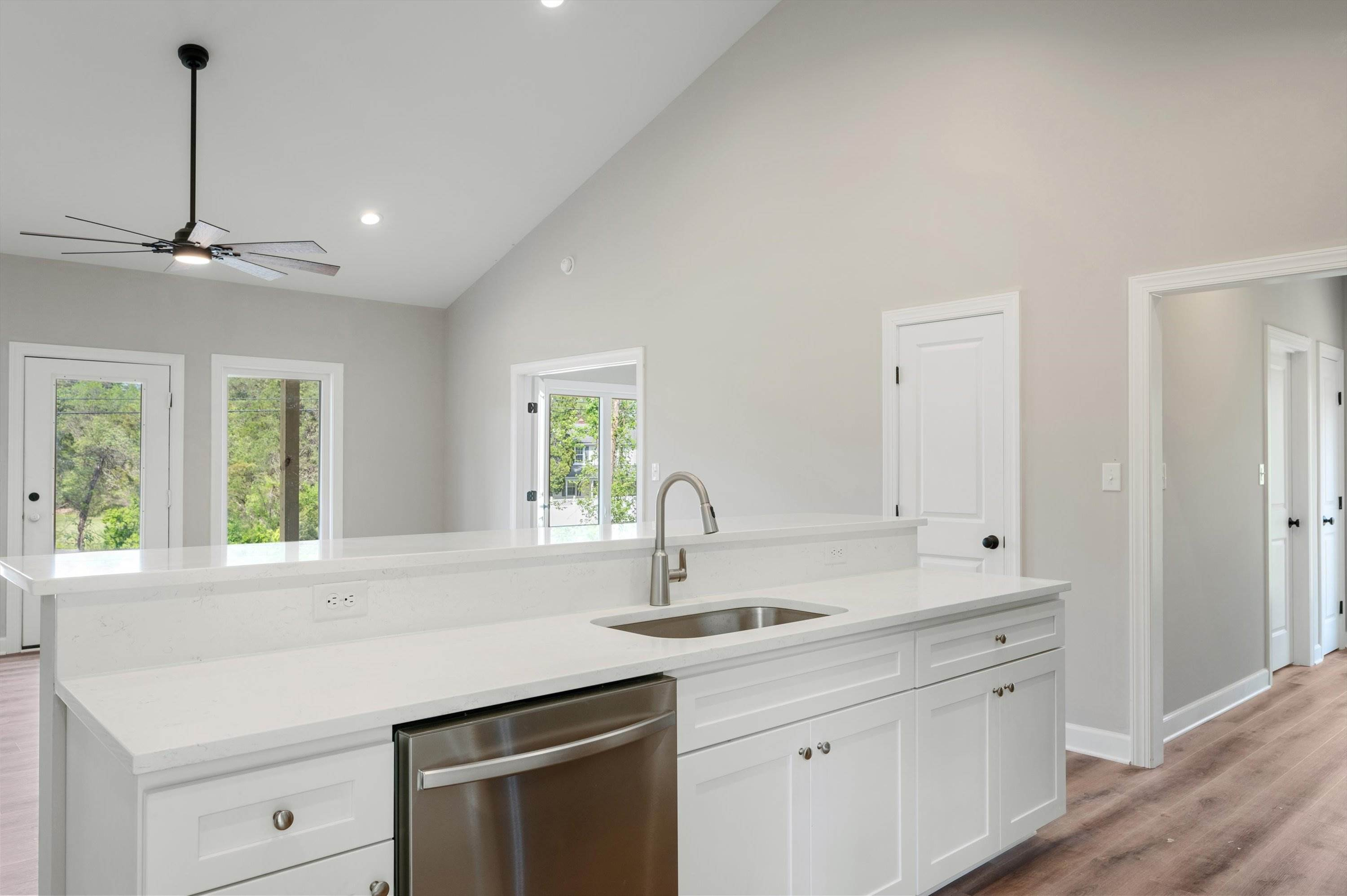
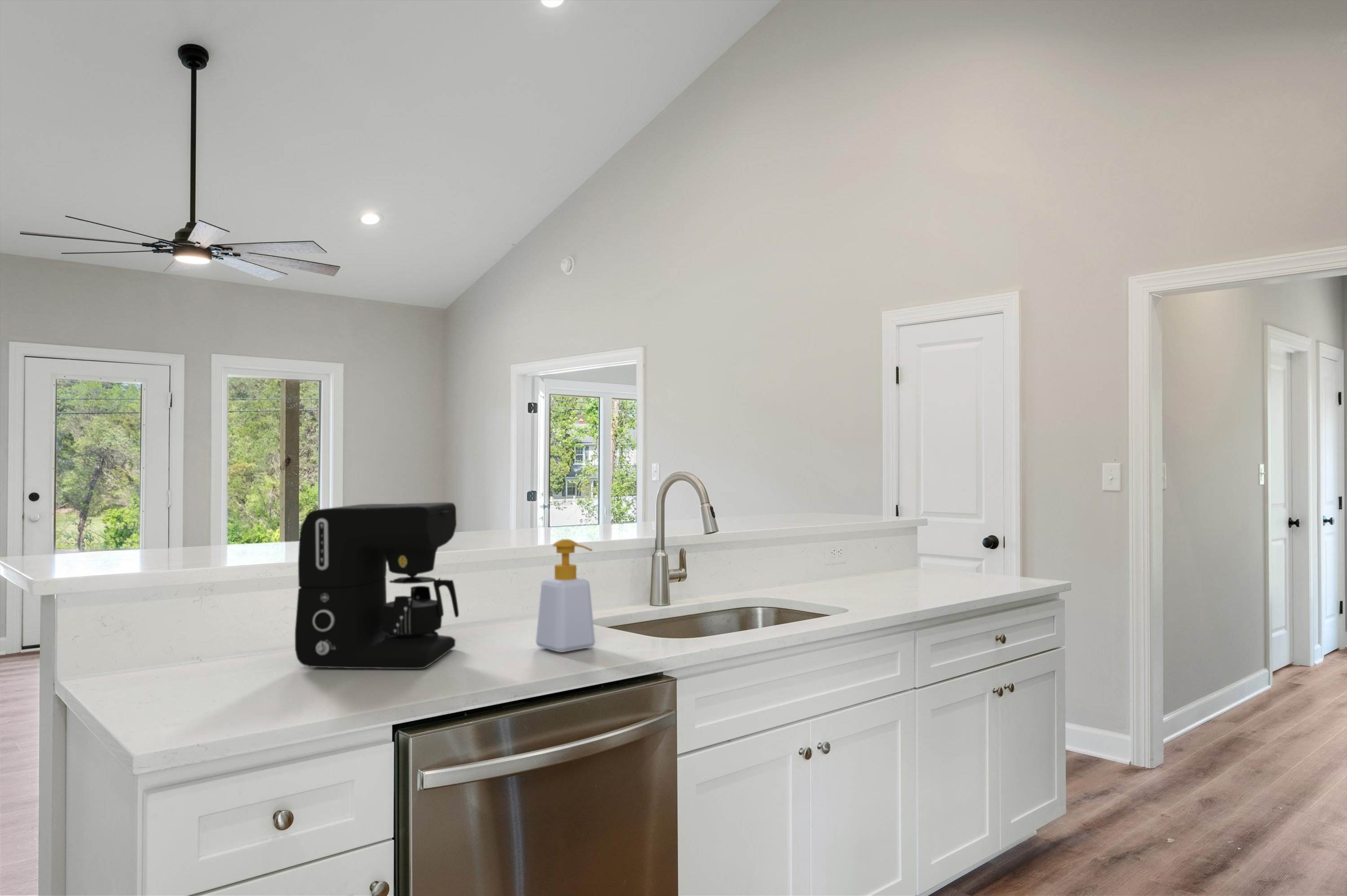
+ soap bottle (571, 594)
+ coffee maker (386, 581)
